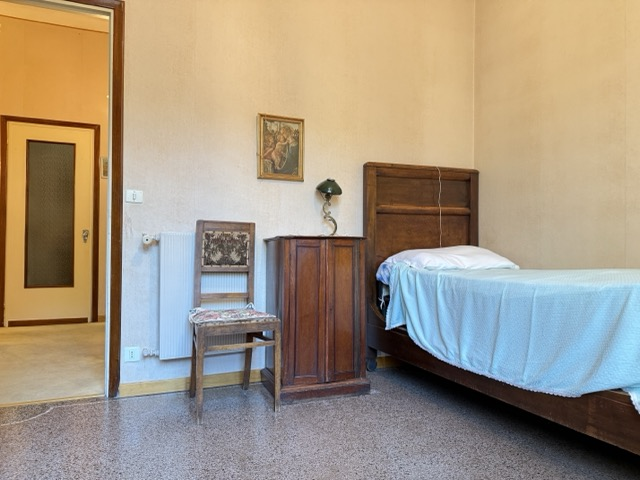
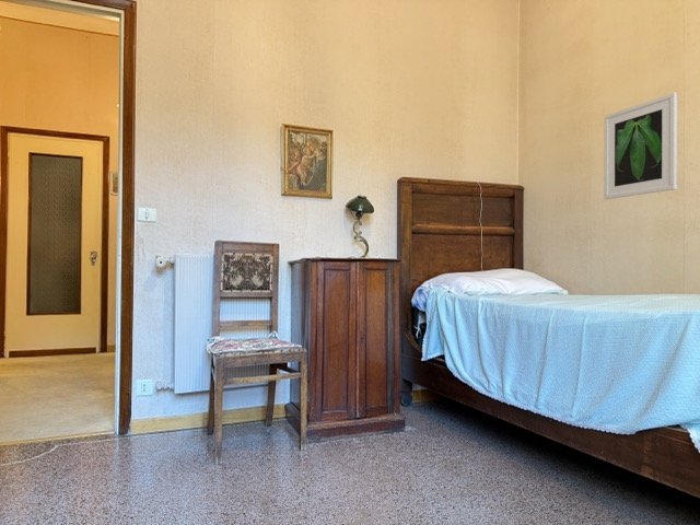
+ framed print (638, 150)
